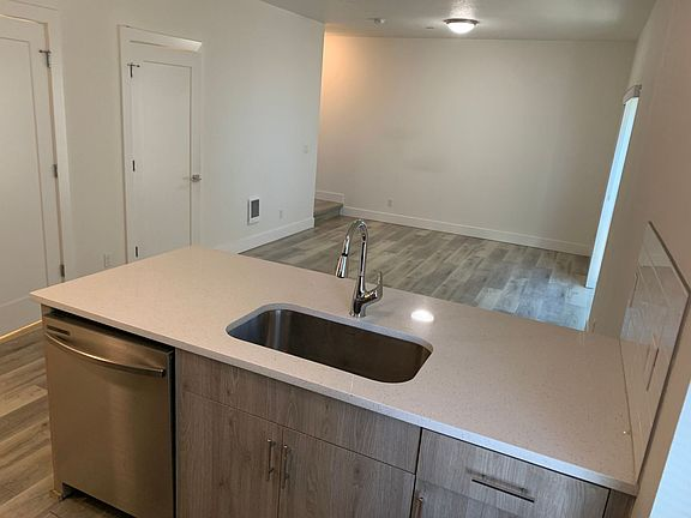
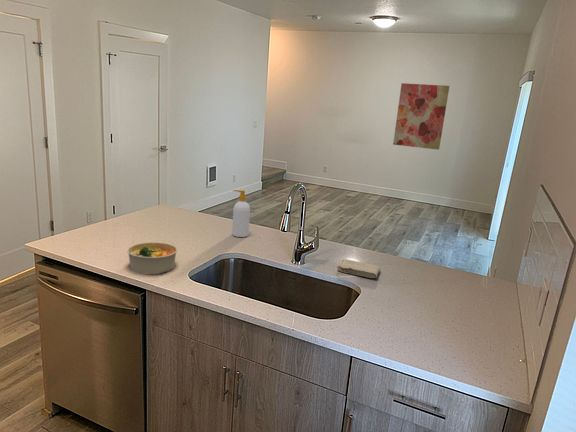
+ soap bottle (240, 212)
+ washcloth (358, 267)
+ wall art (420, 116)
+ bowl (152, 257)
